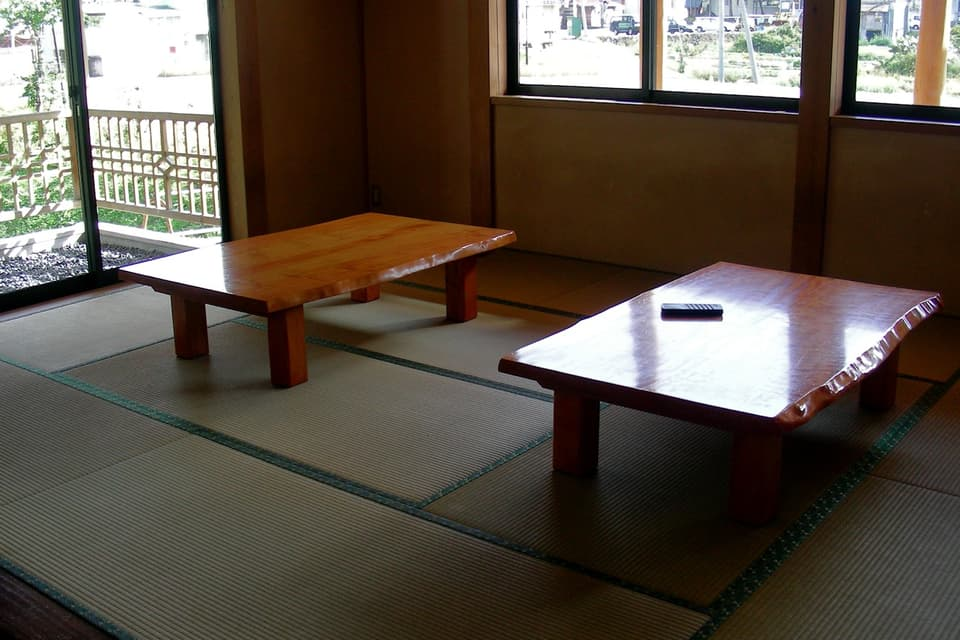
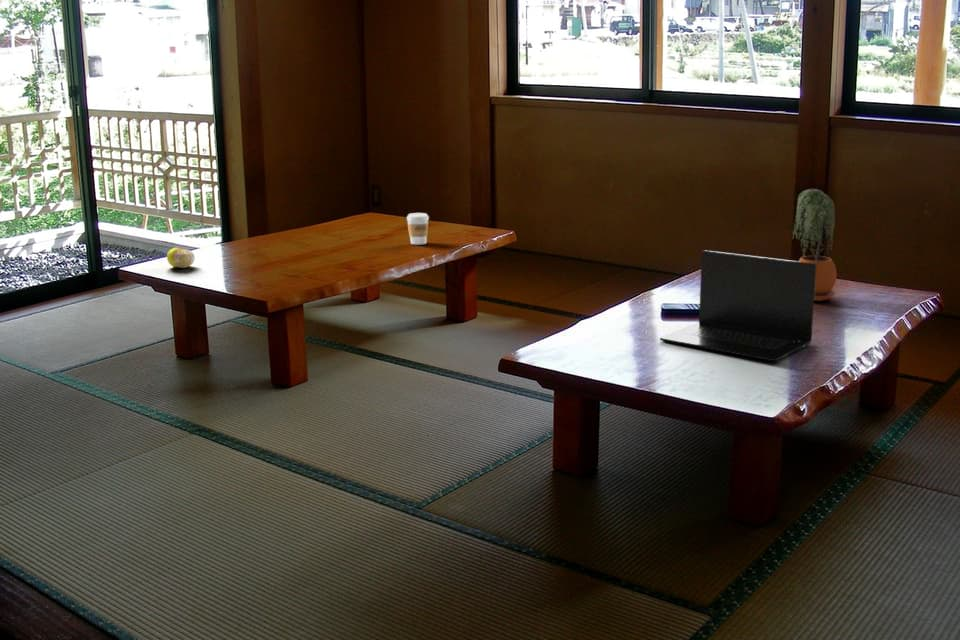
+ fruit (180, 257)
+ potted plant (812, 244)
+ laptop (736, 303)
+ coffee cup (418, 228)
